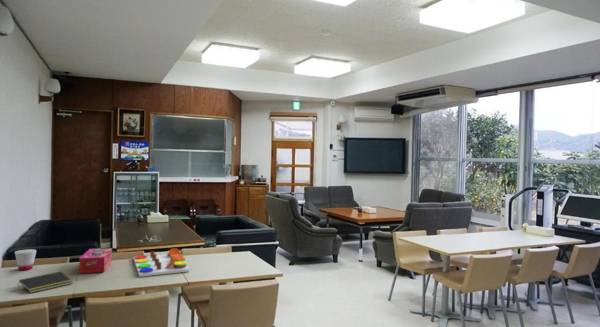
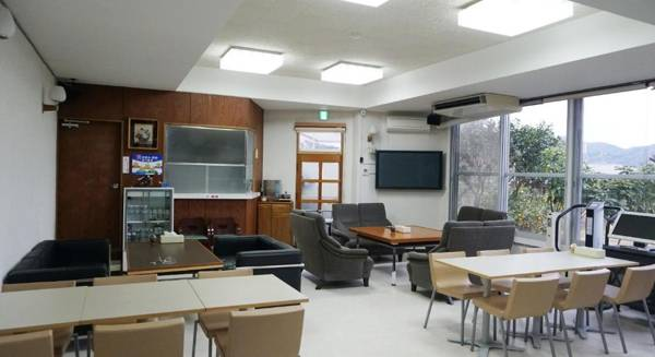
- notepad (46, 281)
- cup (25, 260)
- tissue box (96, 259)
- board game (160, 259)
